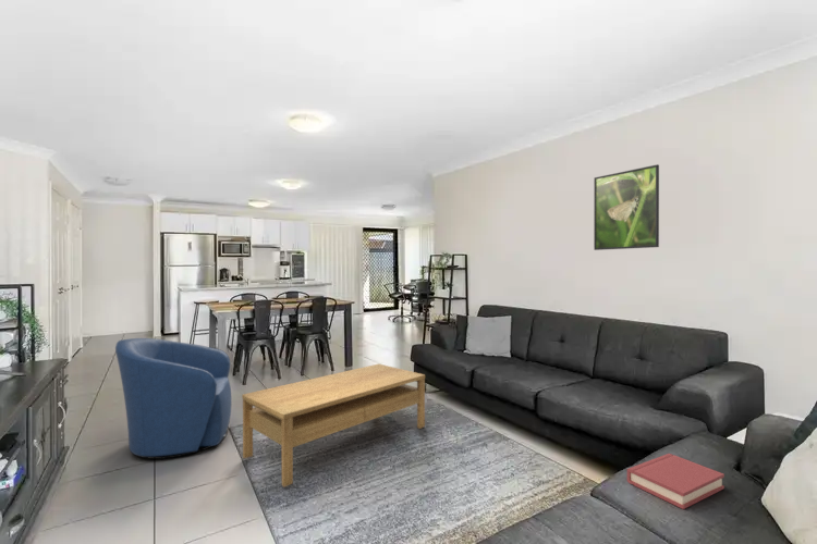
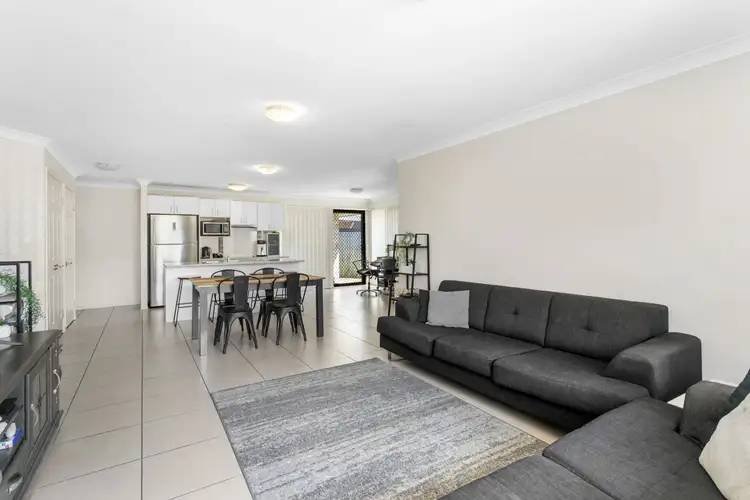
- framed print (624, 210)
- hardback book (674, 478)
- coffee table (341, 412)
- armchair (175, 388)
